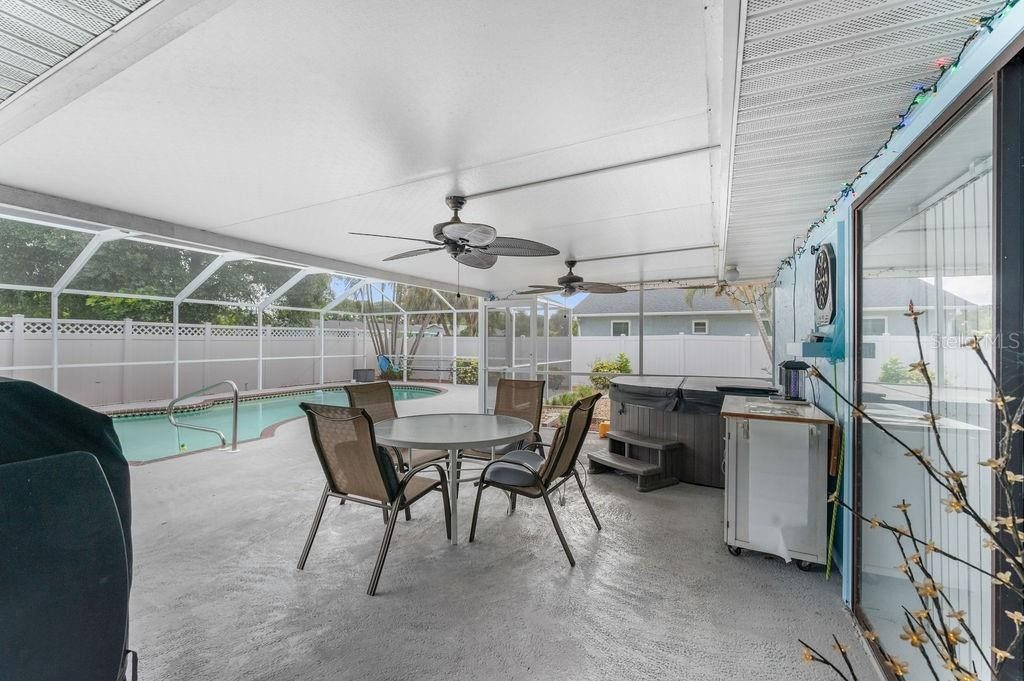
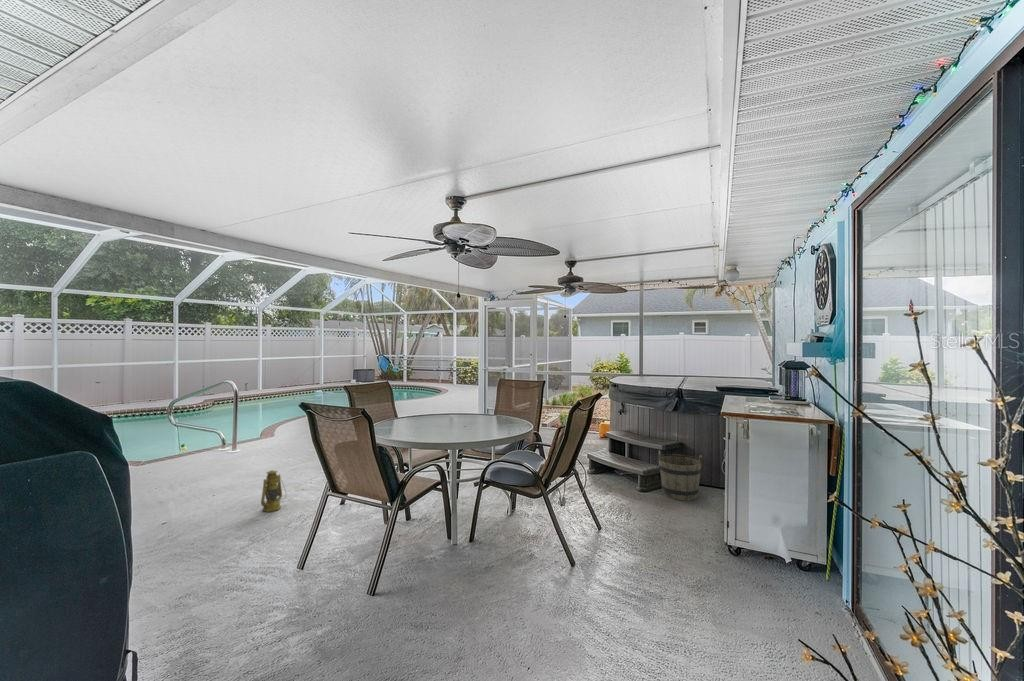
+ bucket (679, 474)
+ lantern (272, 489)
